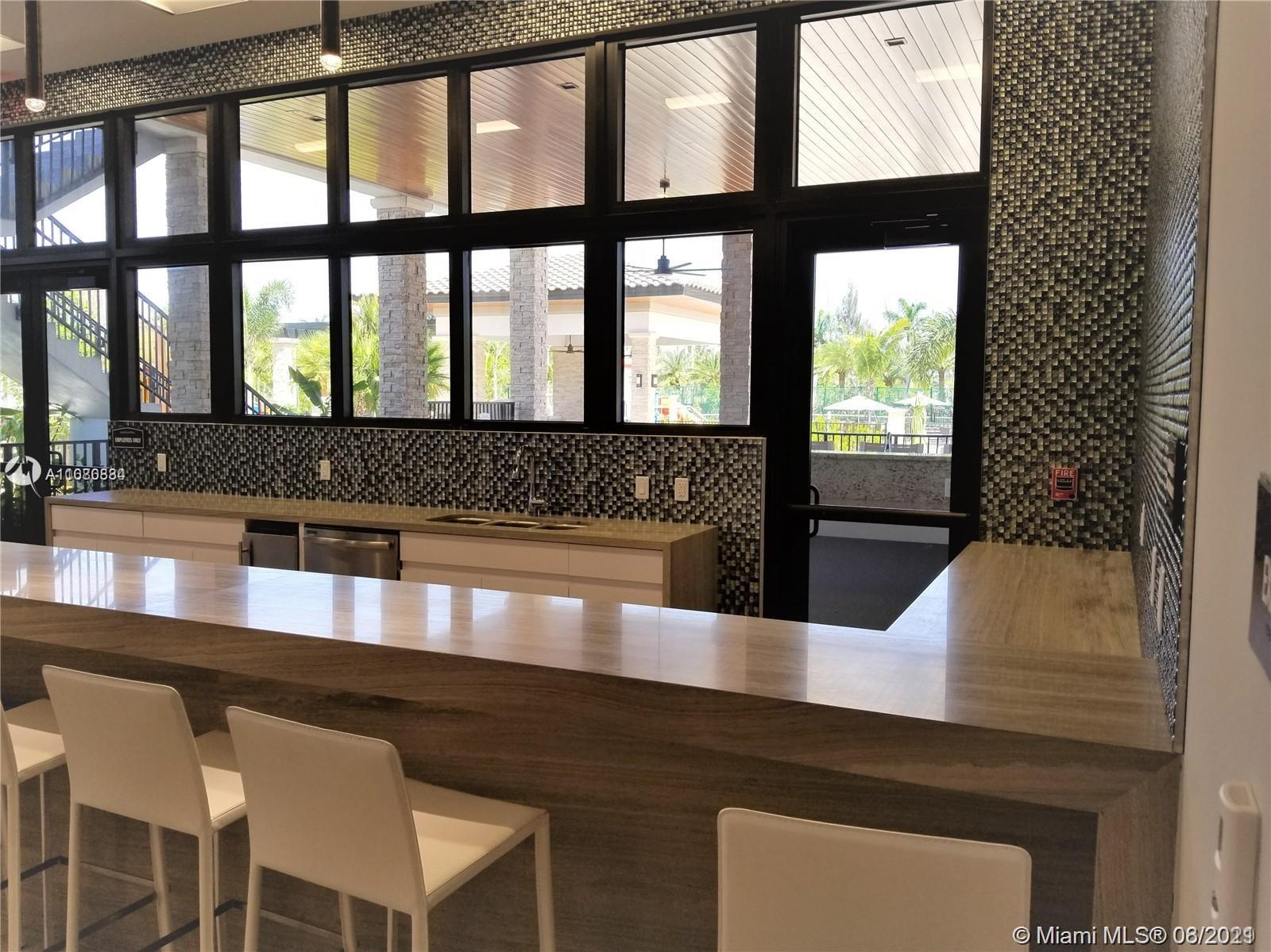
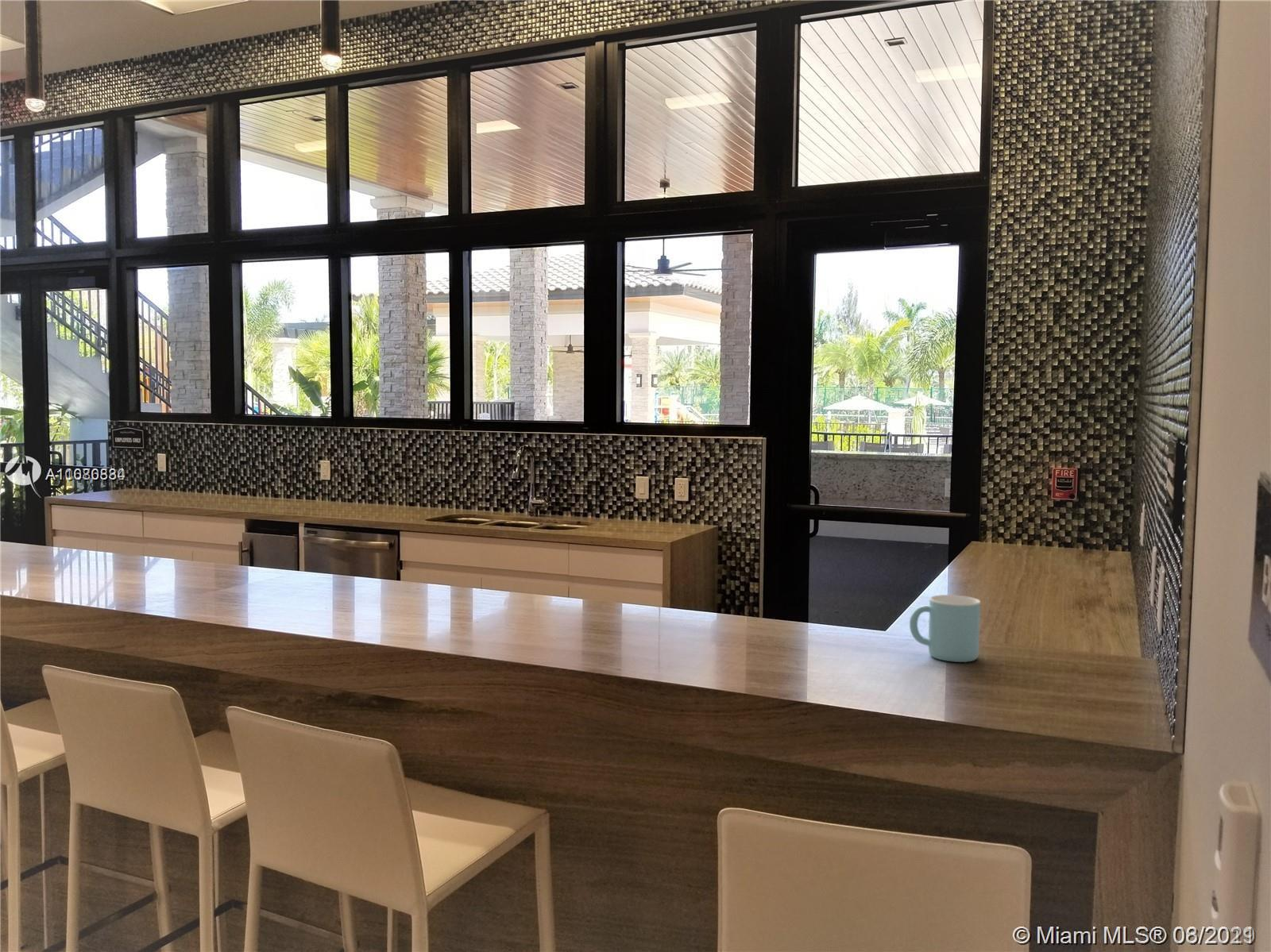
+ mug (944, 627)
